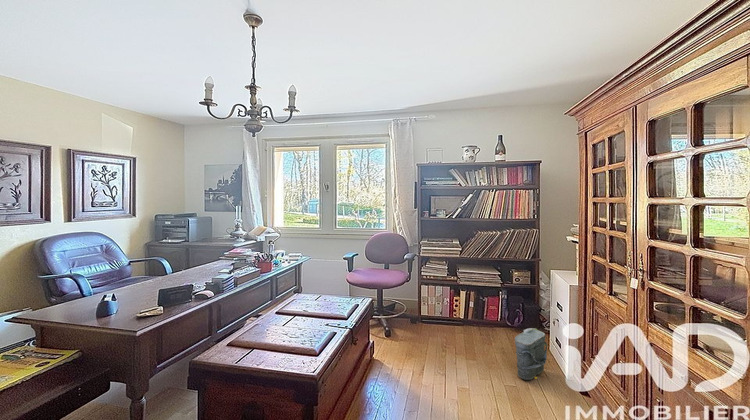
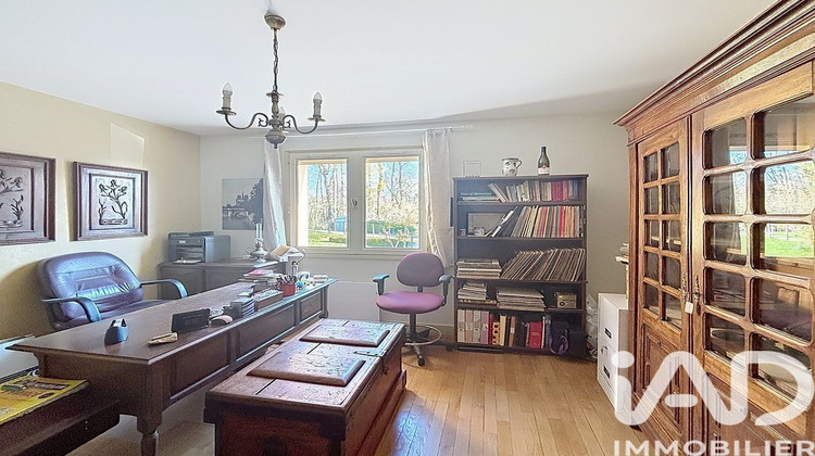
- bag (532, 354)
